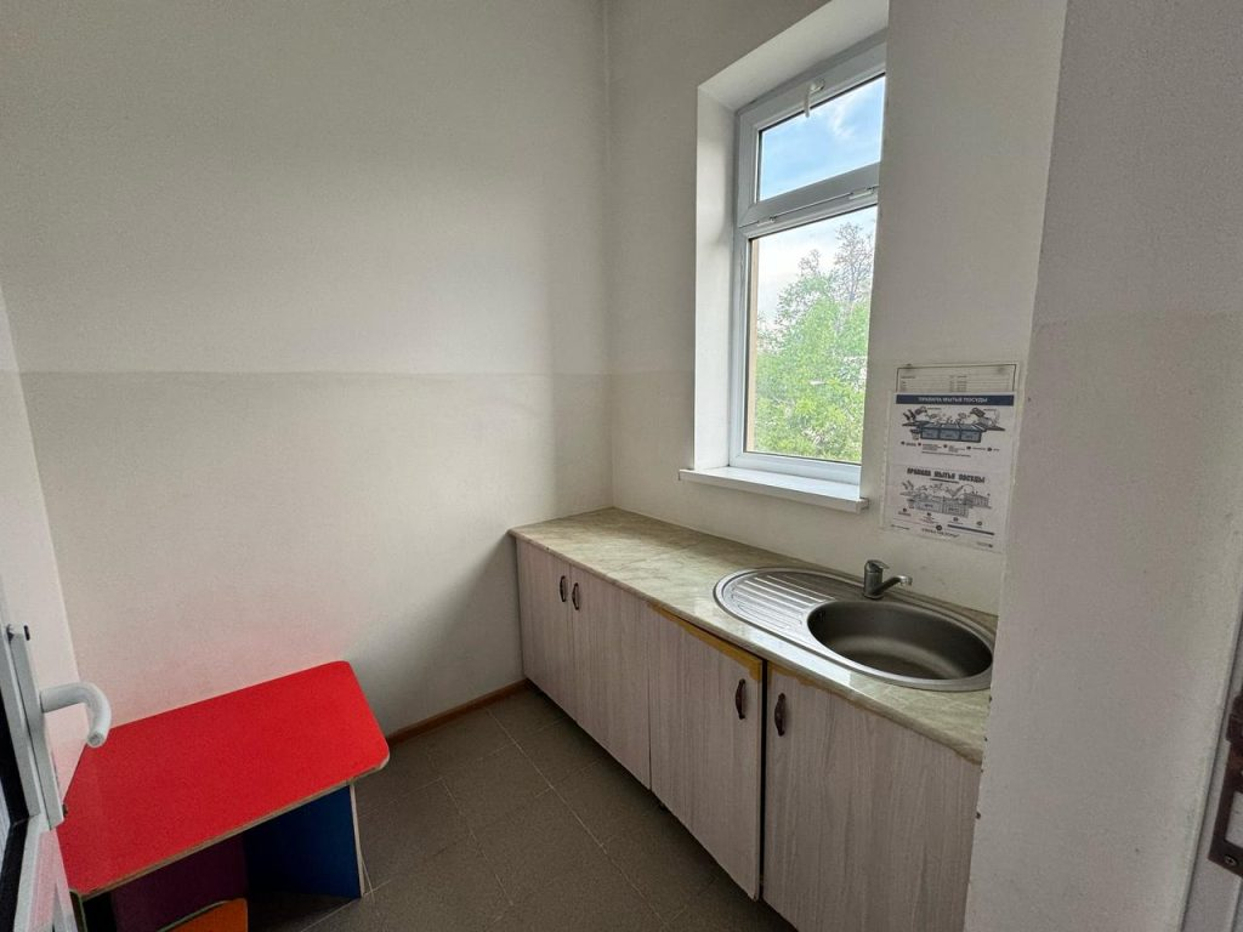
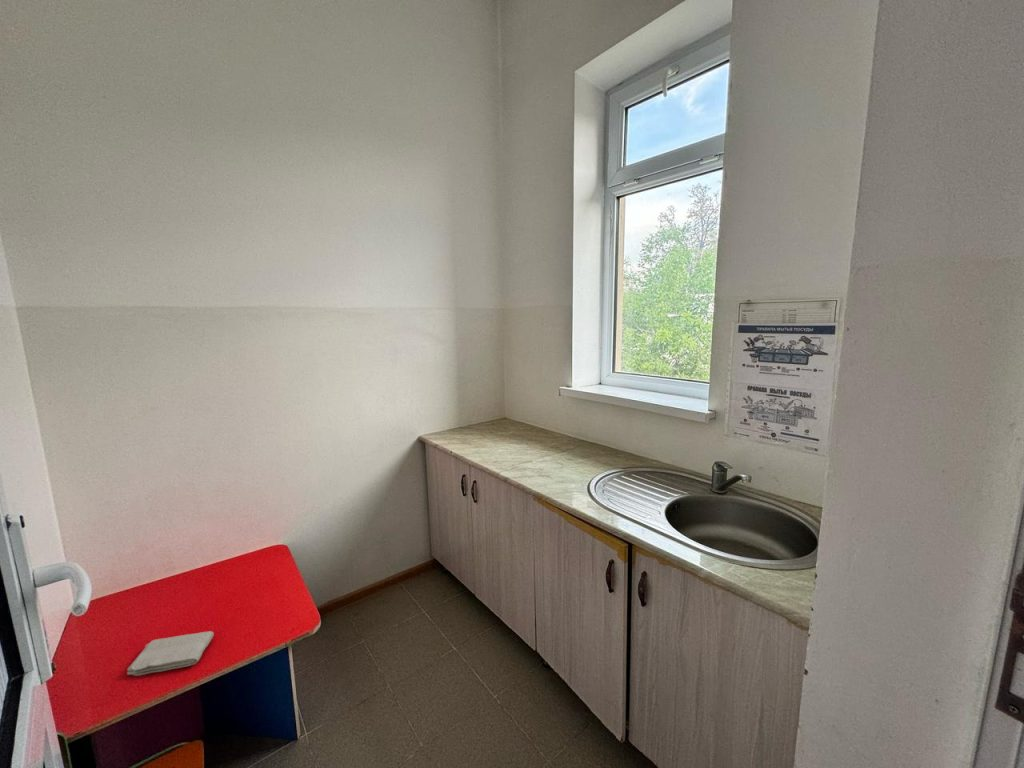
+ washcloth (172, 651)
